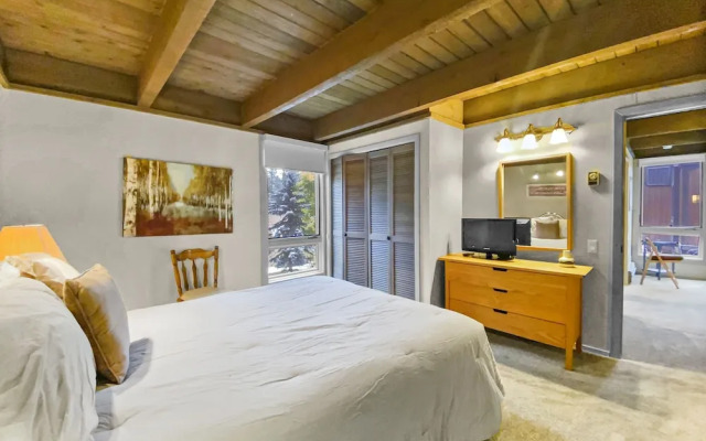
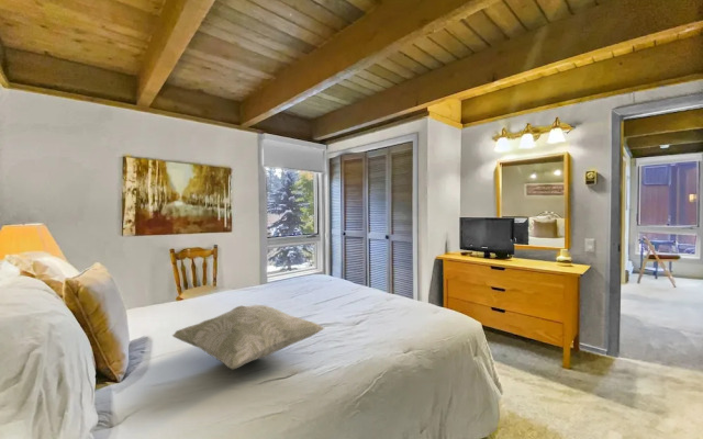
+ decorative pillow (250, 331)
